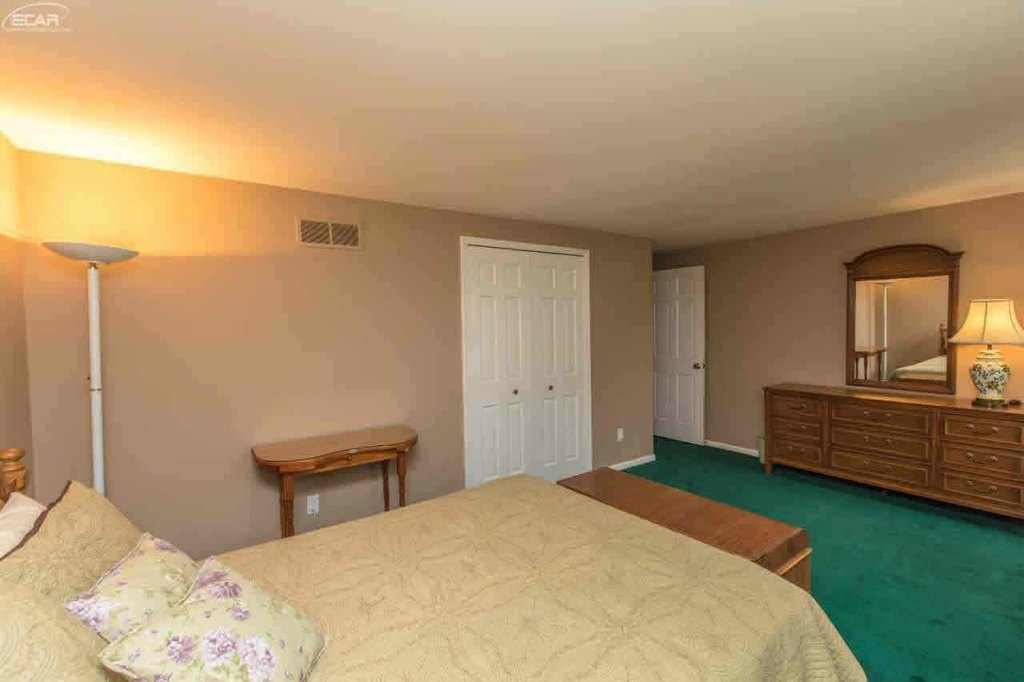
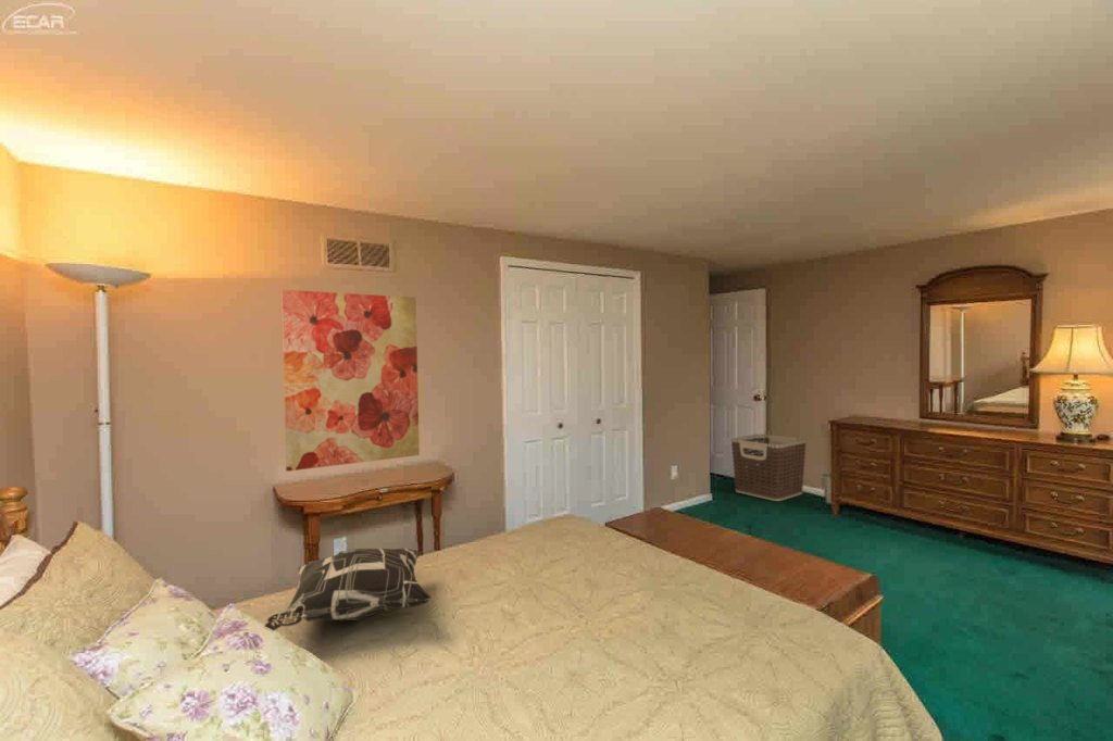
+ decorative pillow (354, 583)
+ wall art (354, 378)
+ clothes hamper (768, 465)
